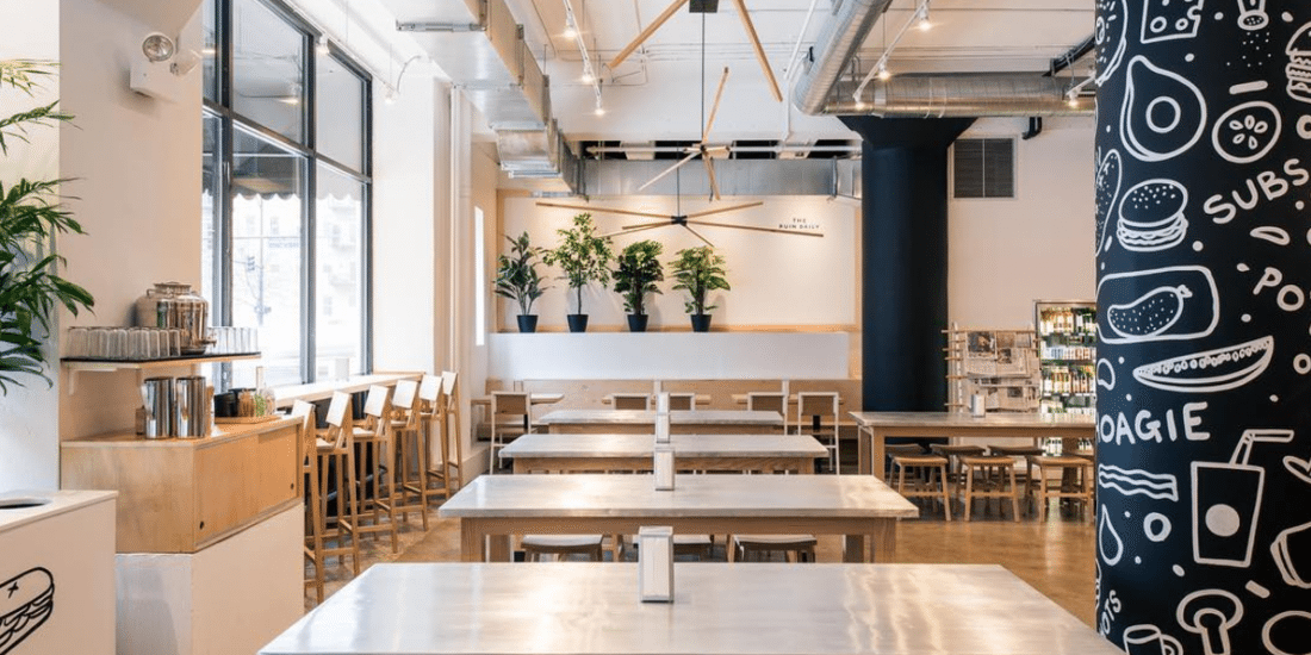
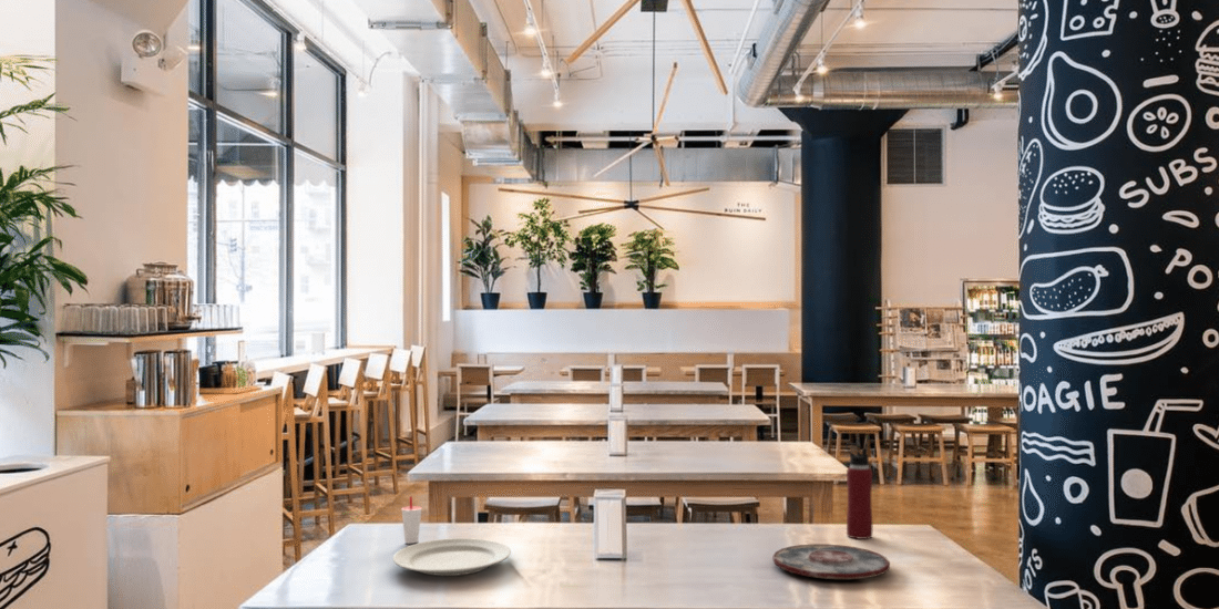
+ water bottle (859, 489)
+ plate (830, 561)
+ chinaware (452, 558)
+ cup (411, 518)
